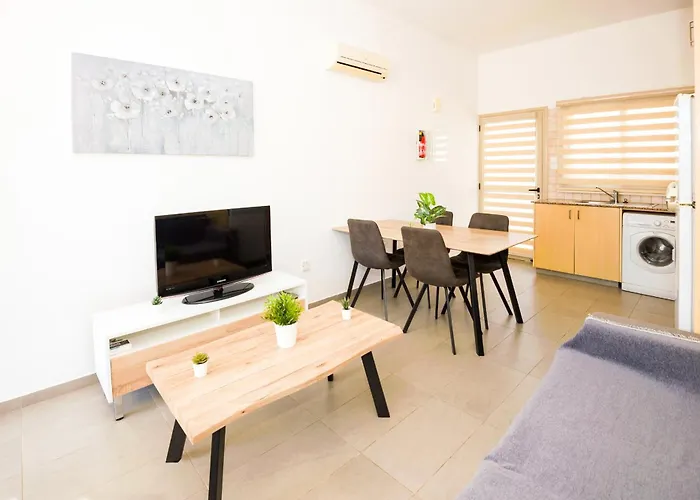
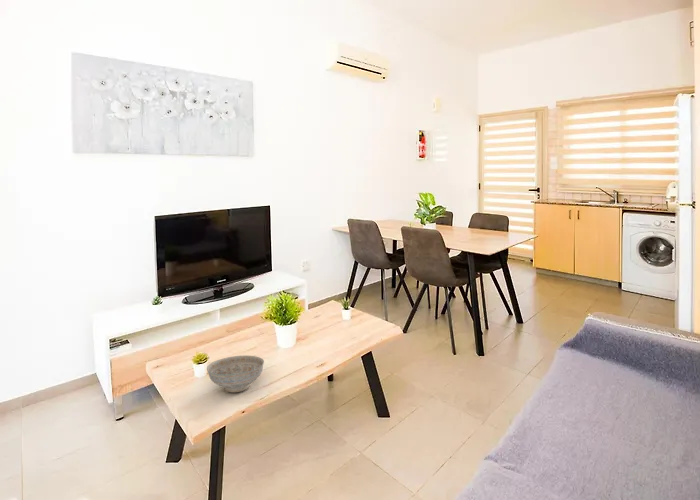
+ decorative bowl (236, 375)
